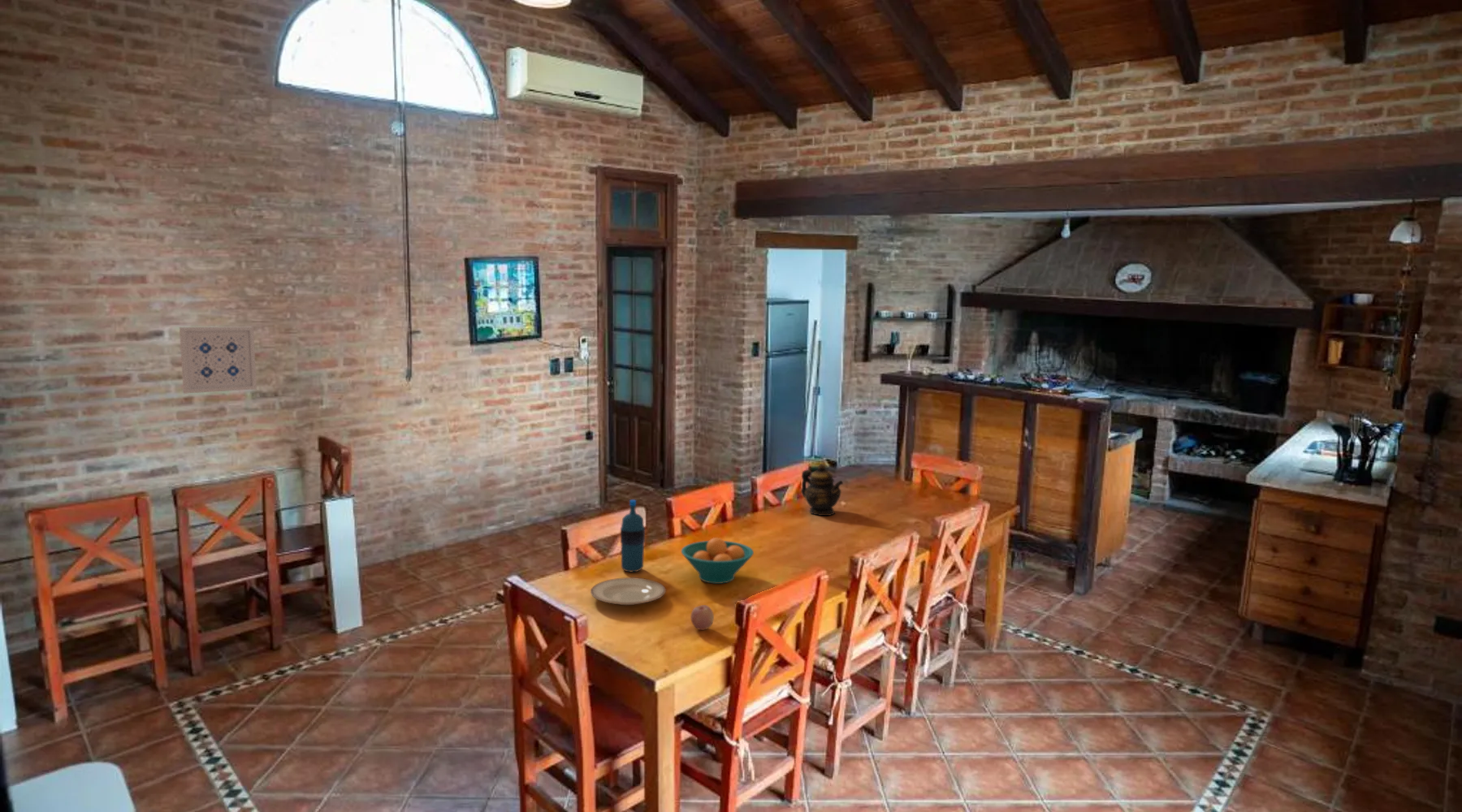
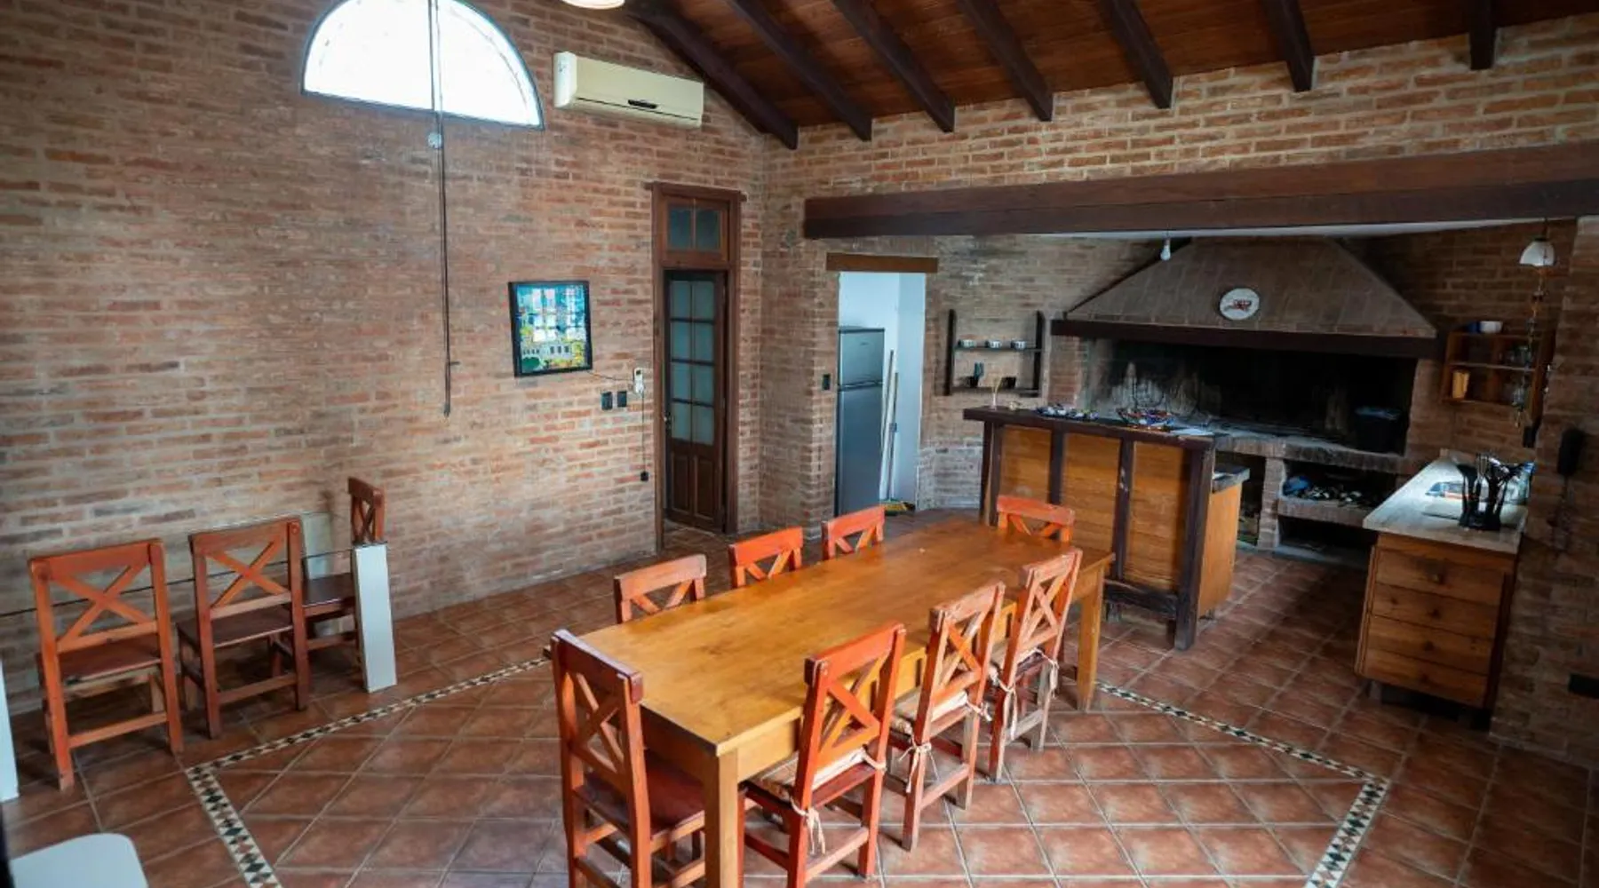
- plate (628, 594)
- fruit (702, 618)
- fruit bowl (717, 558)
- wall art (218, 359)
- teapot (821, 488)
- water bottle (632, 535)
